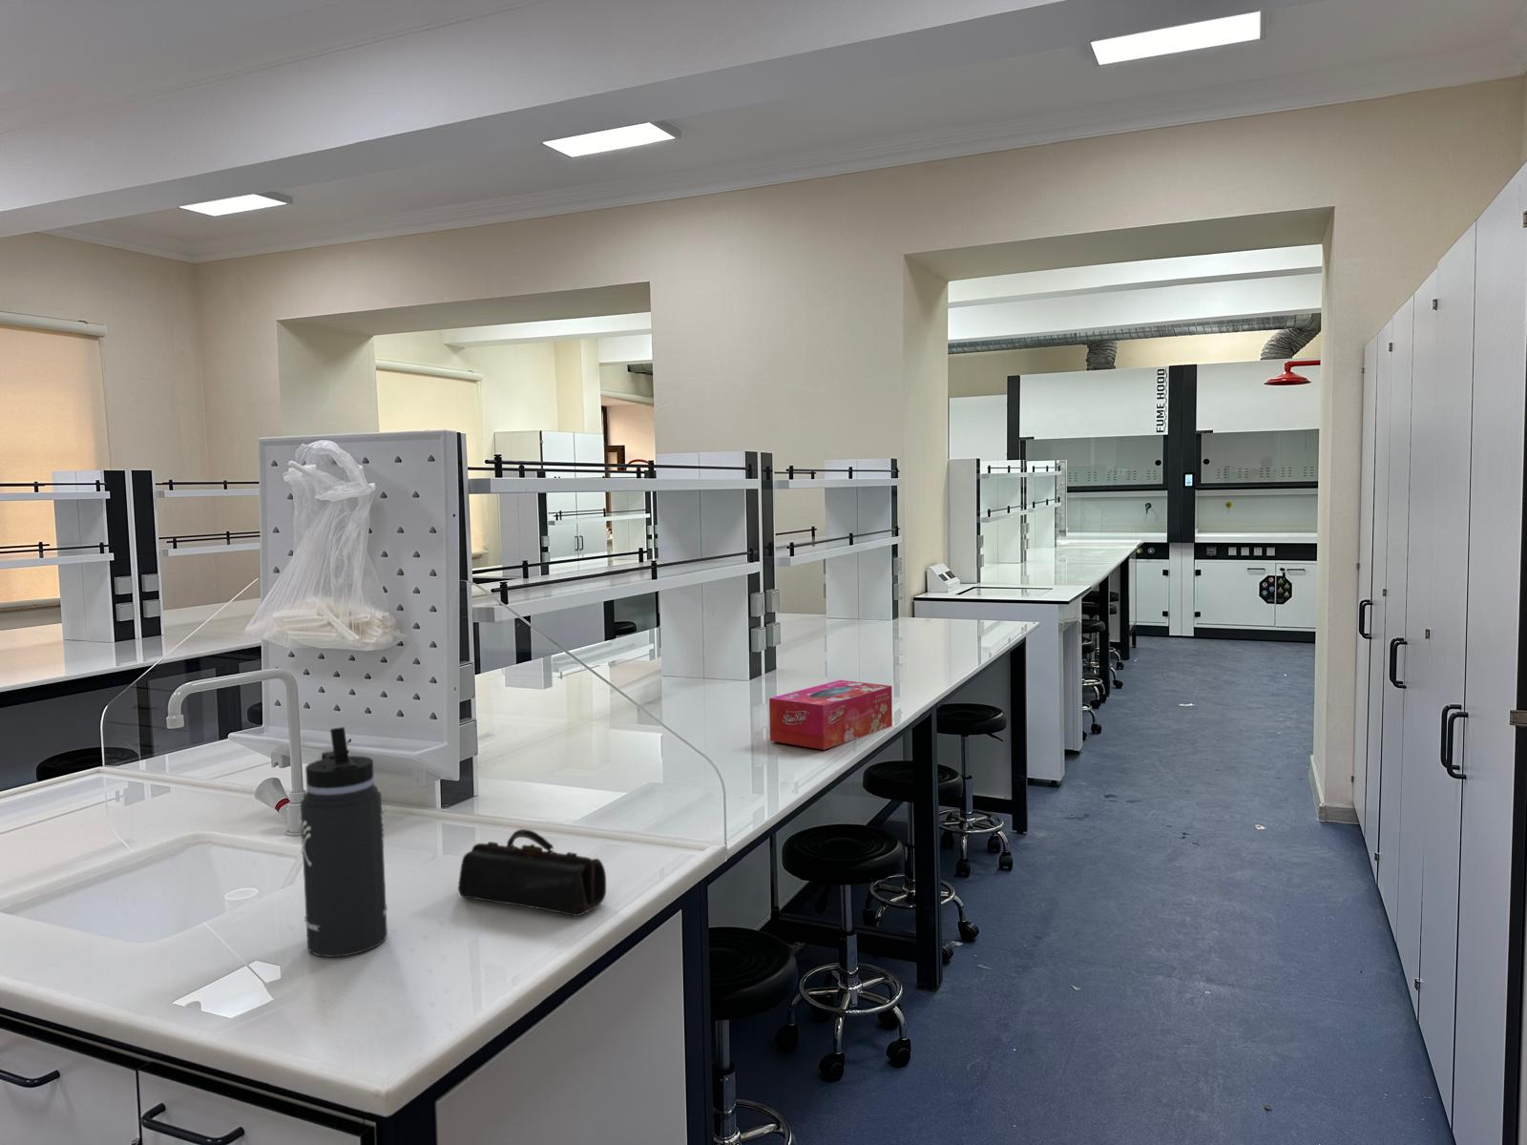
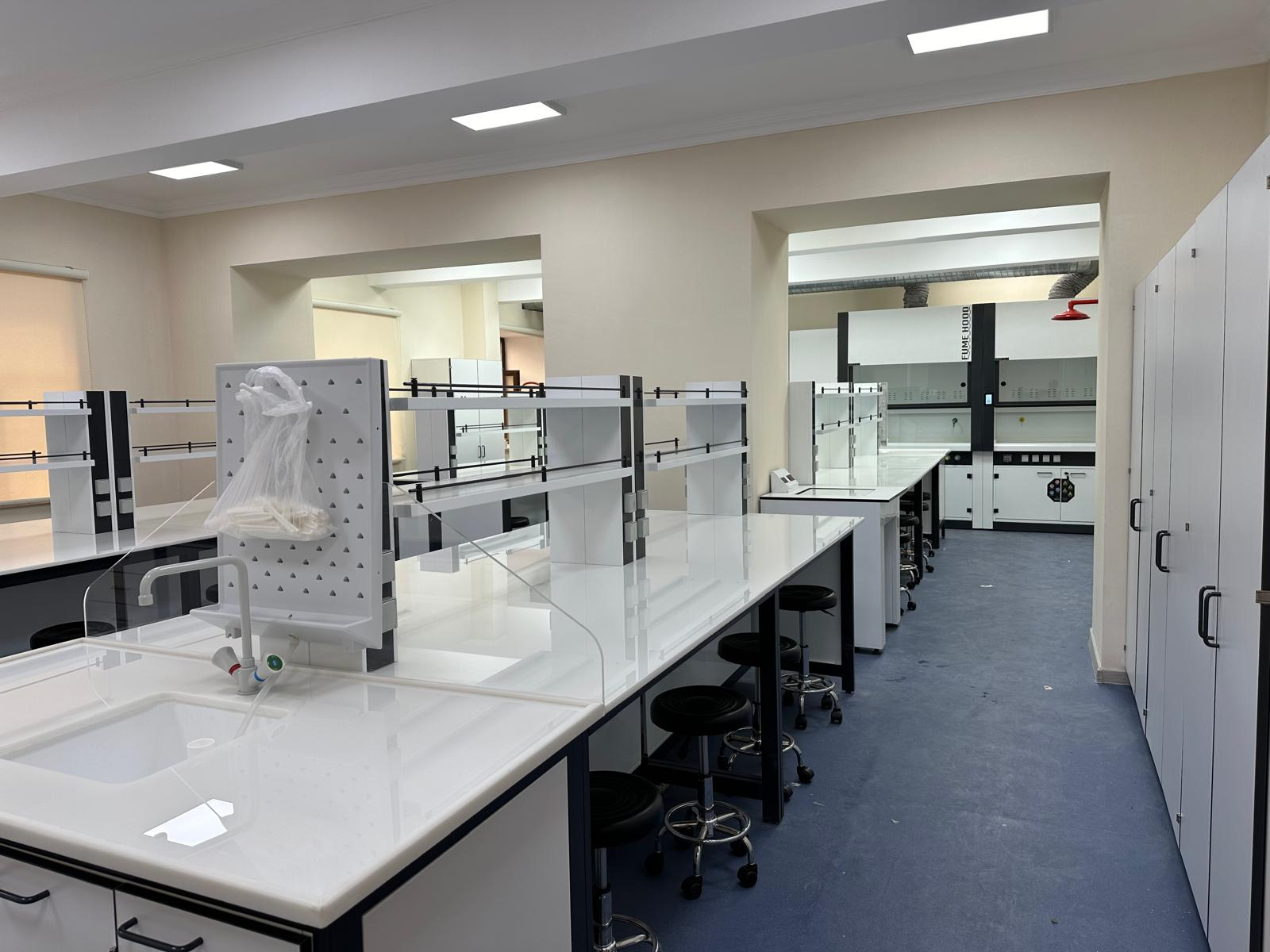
- thermos bottle (340, 833)
- pencil case (531, 864)
- tissue box (832, 712)
